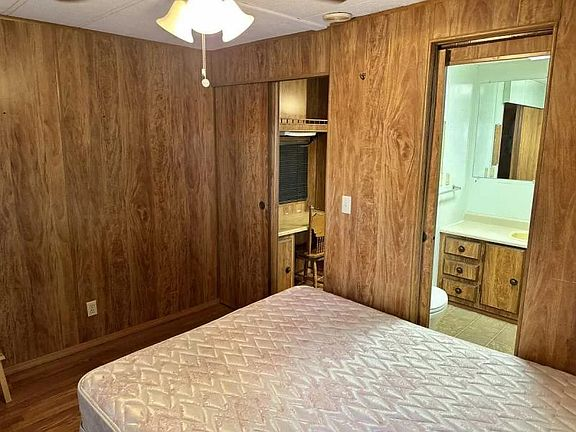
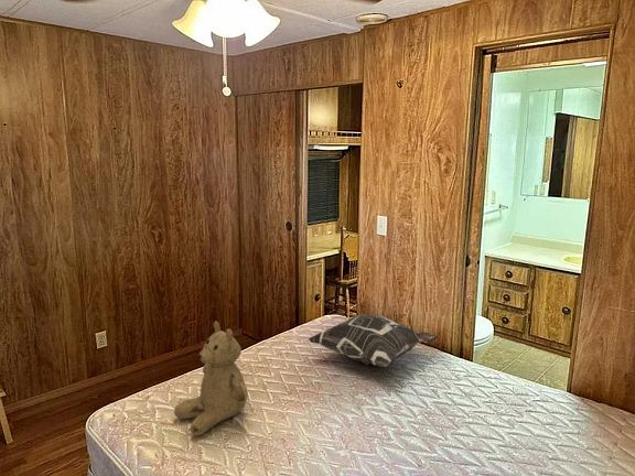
+ decorative pillow (374, 337)
+ teddy bear (211, 374)
